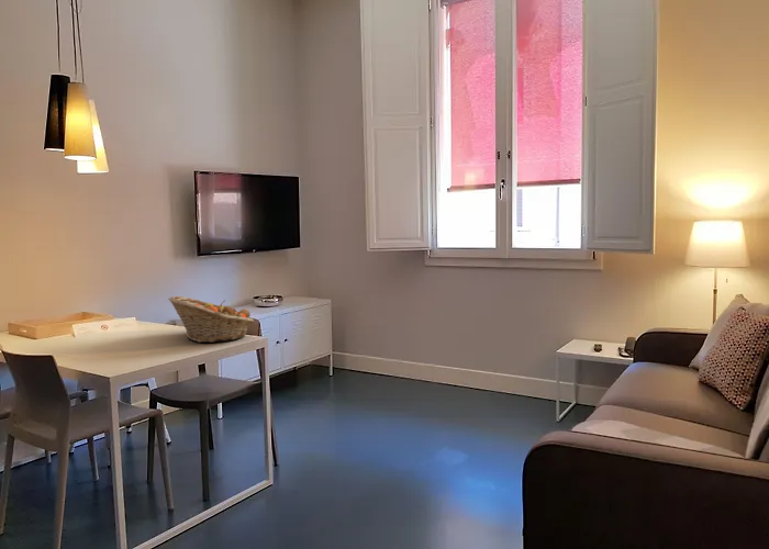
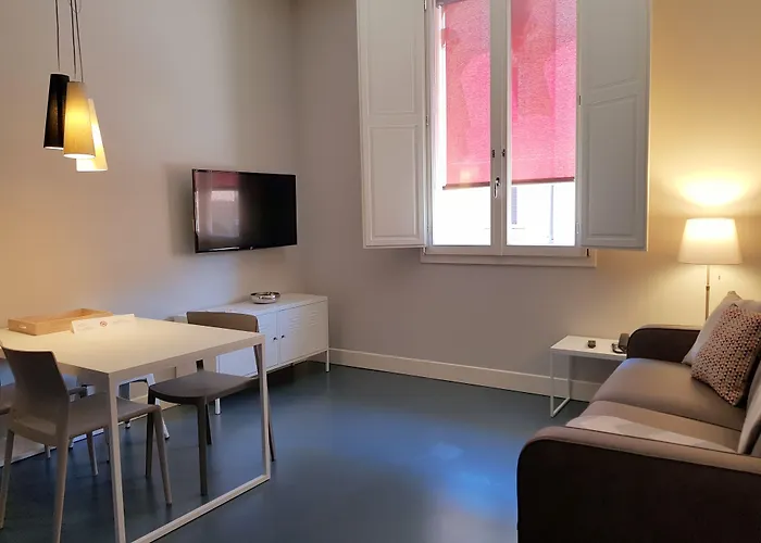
- fruit basket (211, 316)
